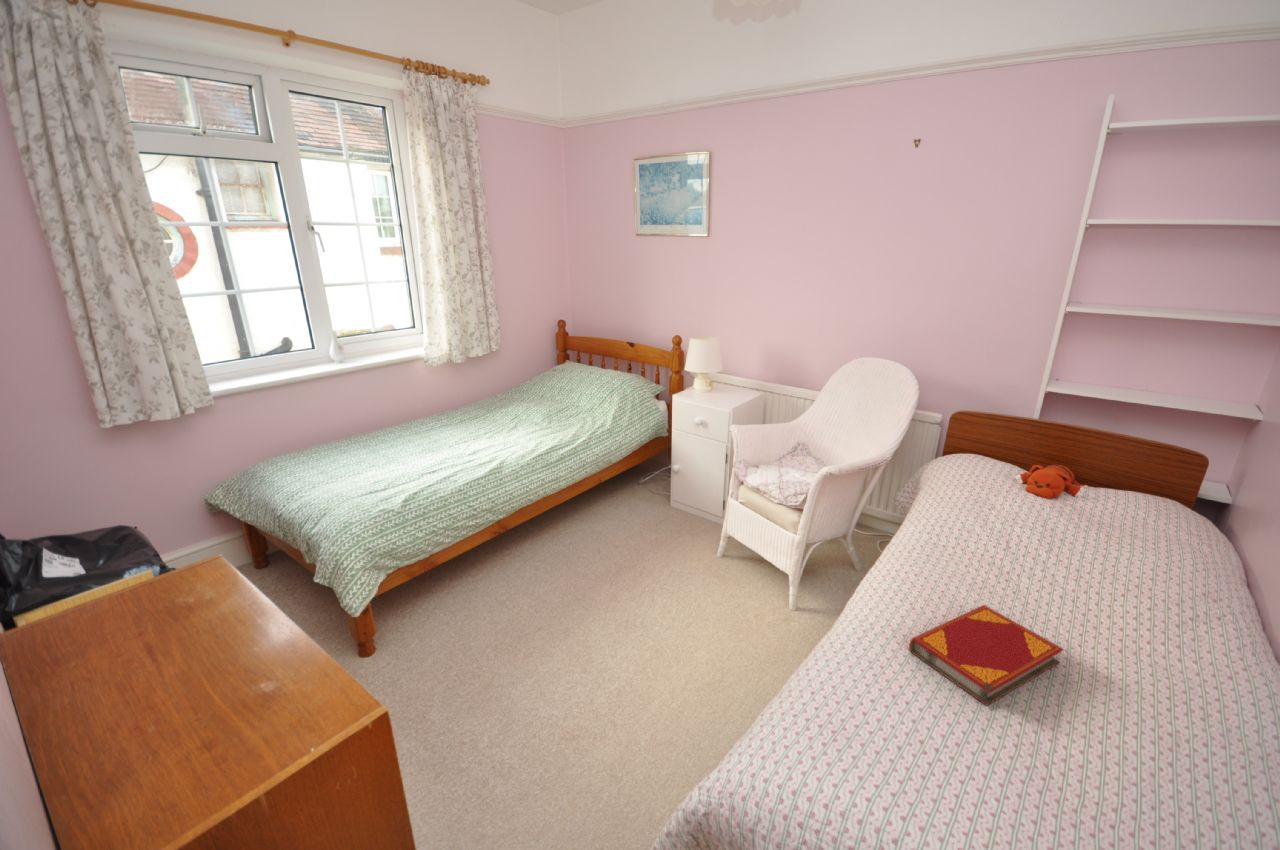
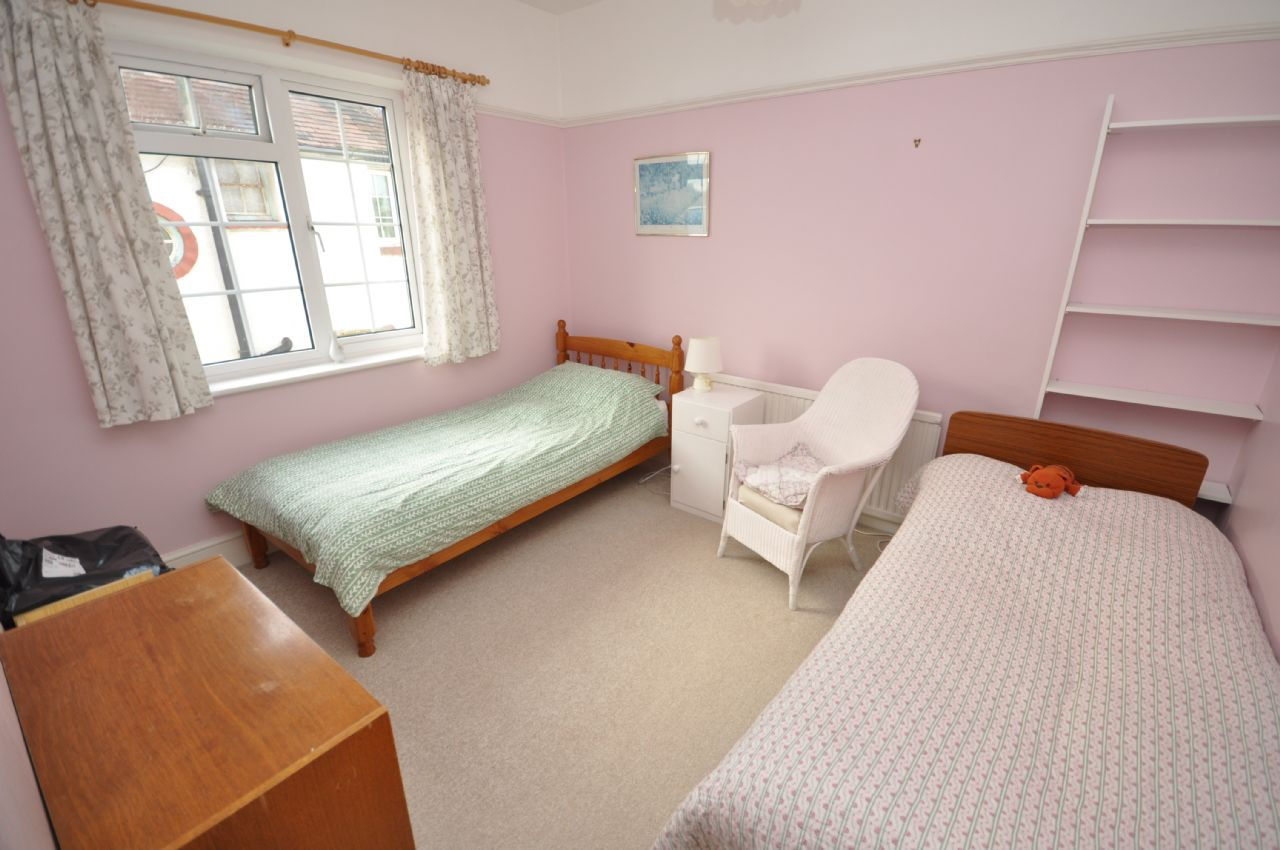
- hardback book (984, 649)
